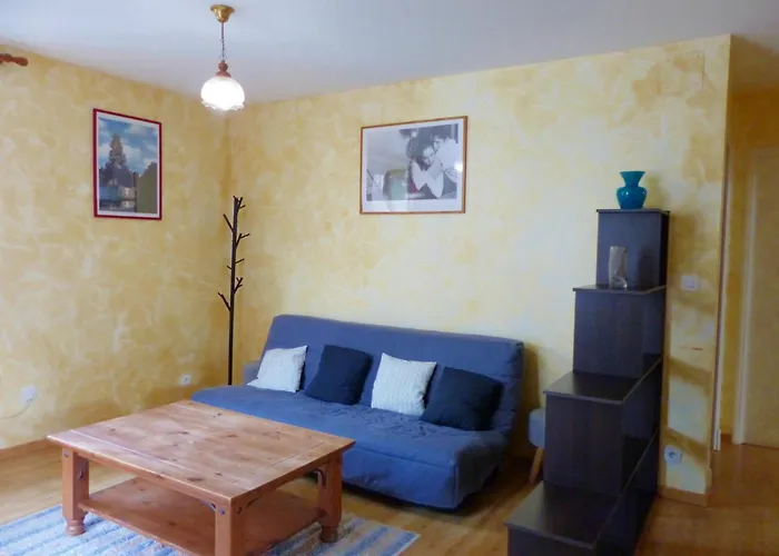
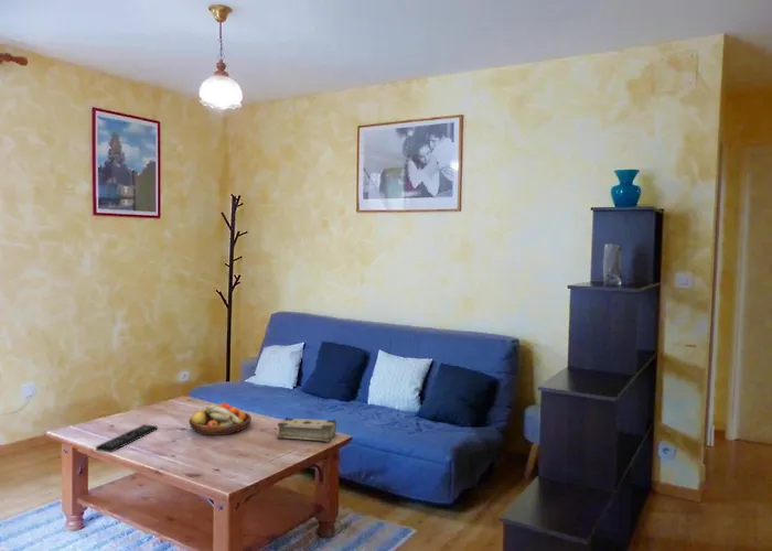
+ book (307, 428)
+ remote control (128, 436)
+ fruit bowl (221, 415)
